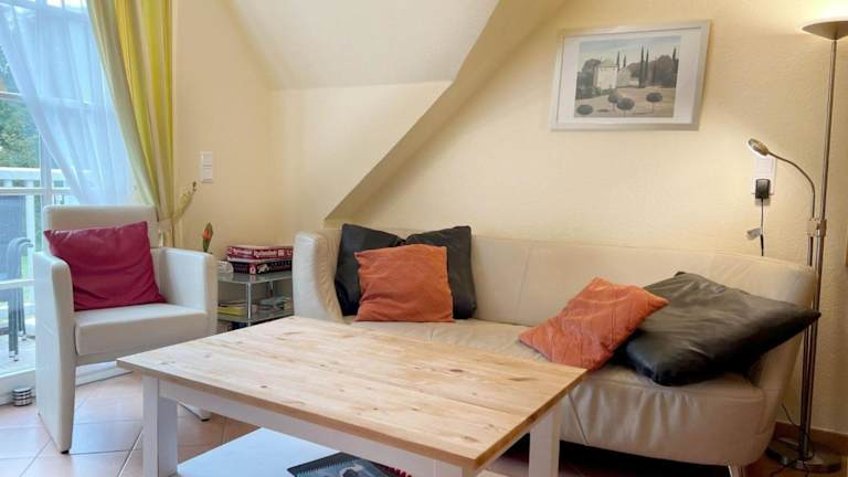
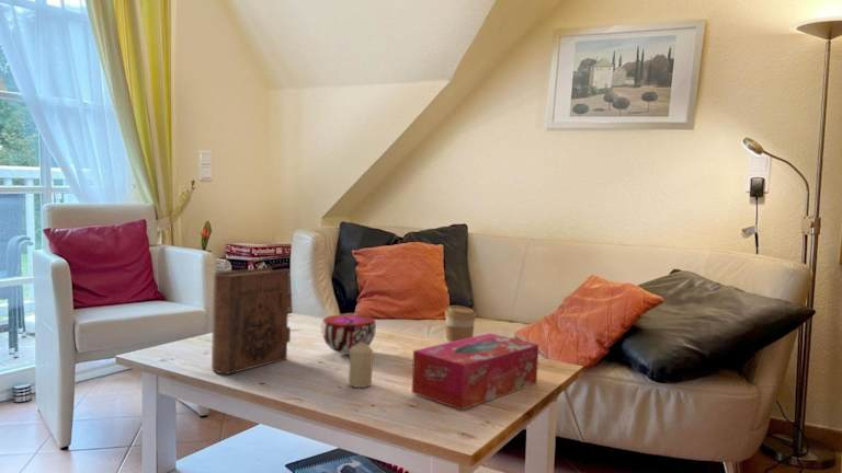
+ coffee cup (459, 328)
+ tissue box (477, 367)
+ decorative bowl (348, 336)
+ candle (361, 364)
+ book (250, 318)
